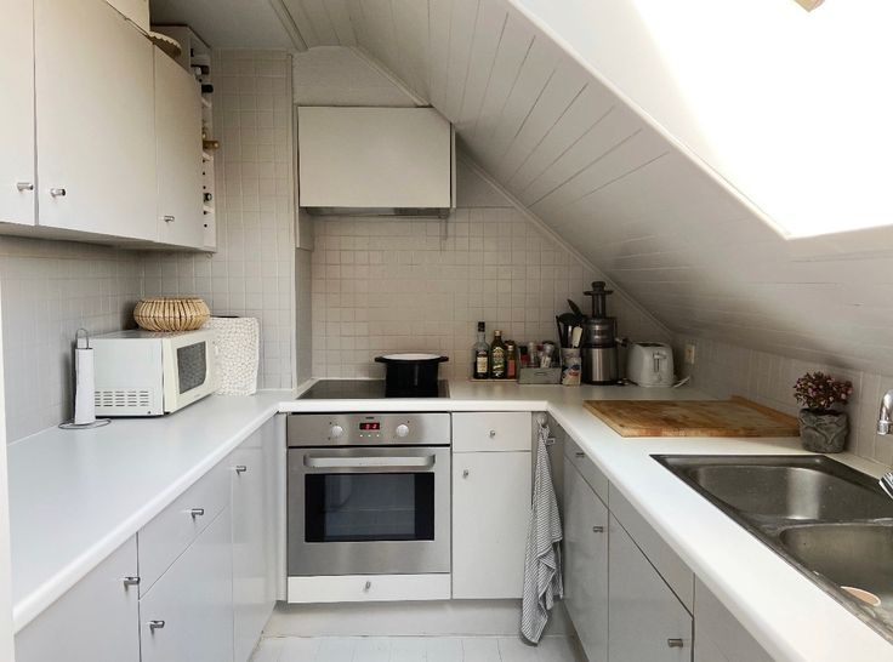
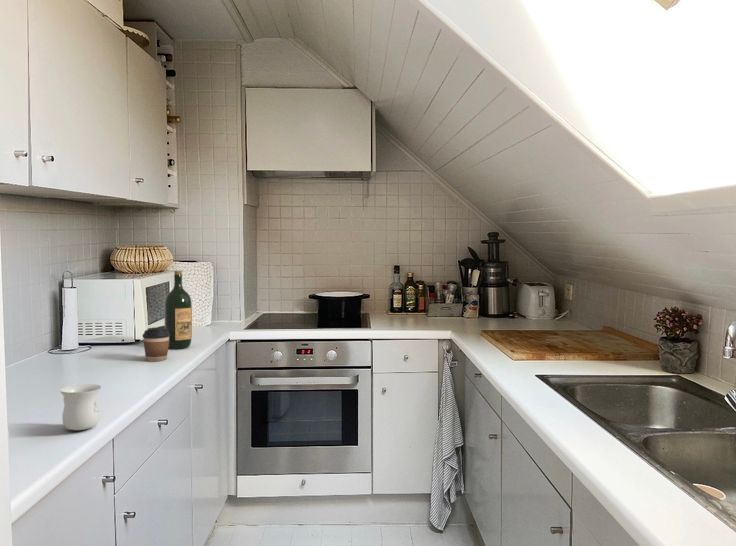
+ mug (77, 406)
+ coffee cup (156, 343)
+ wine bottle (178, 309)
